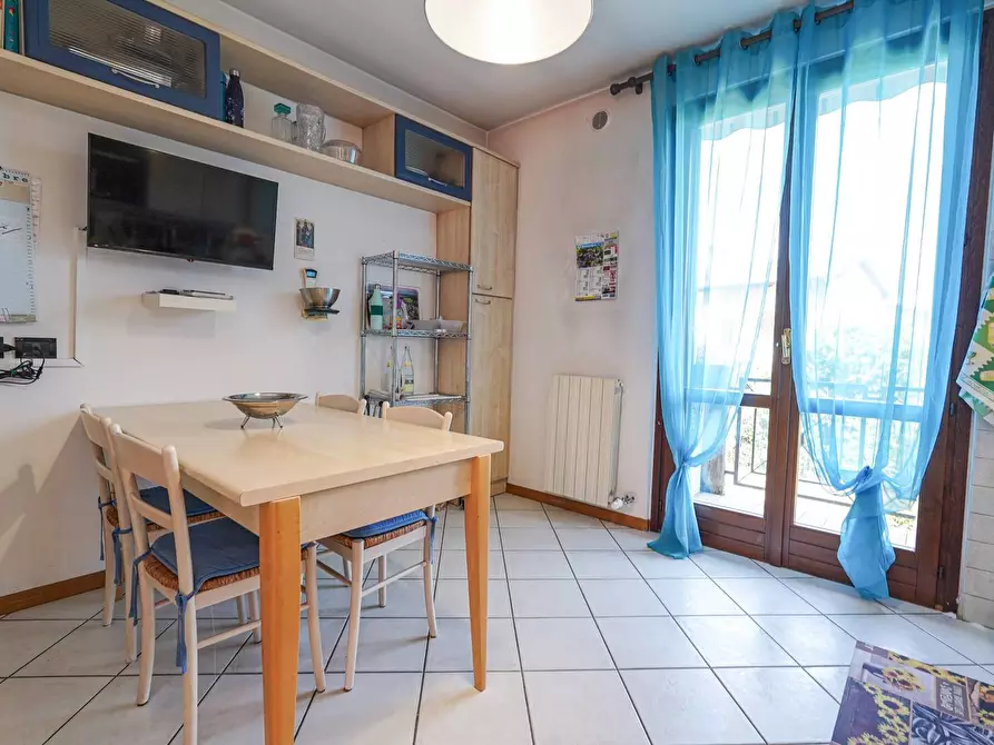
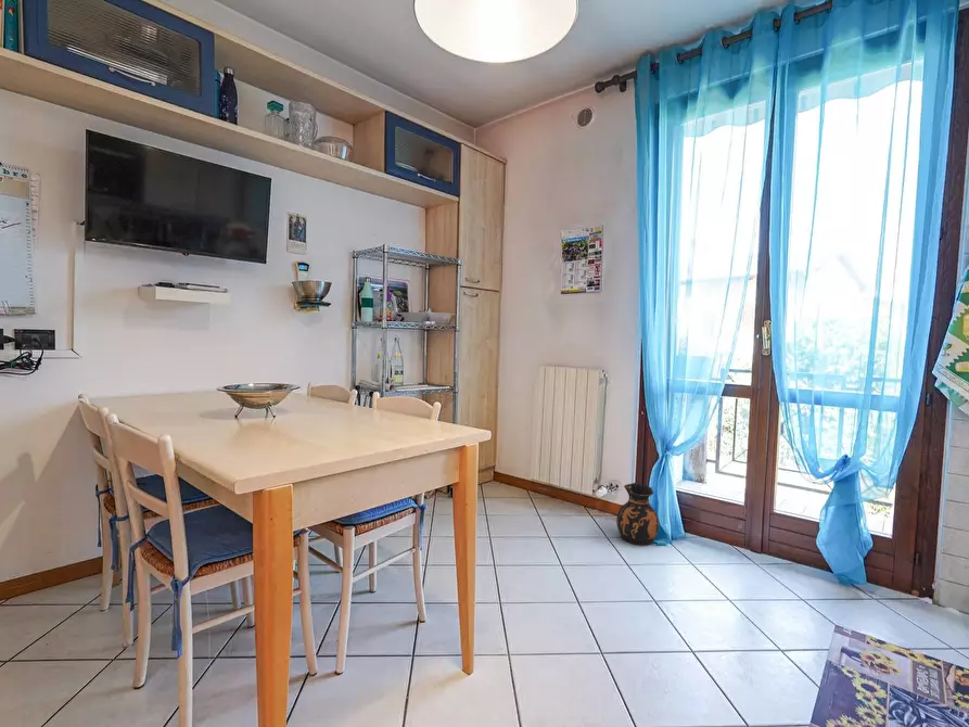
+ ceramic jug (638, 512)
